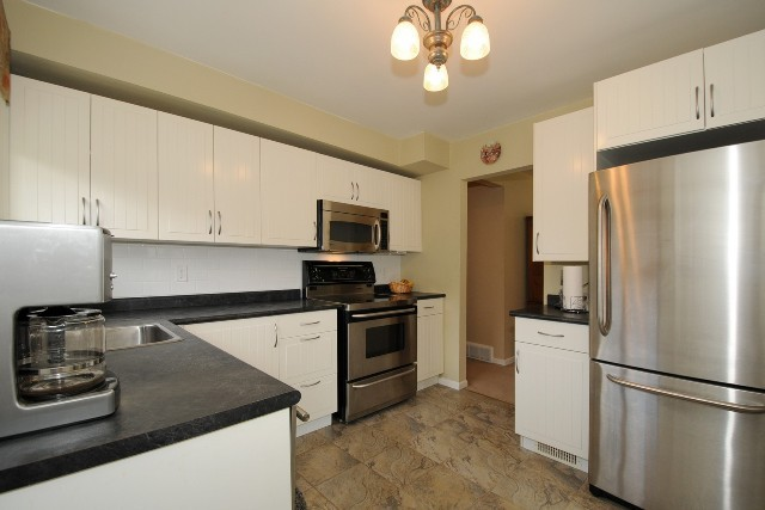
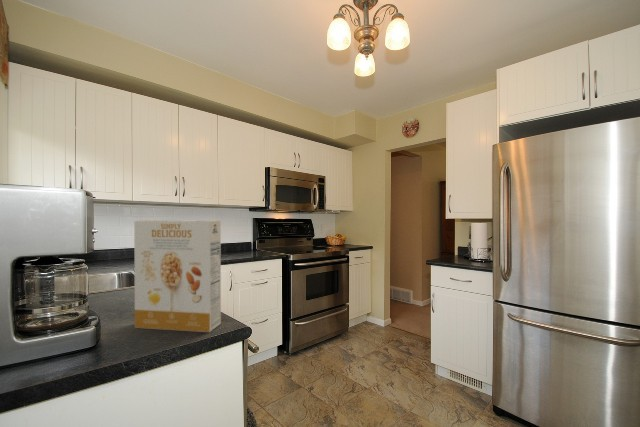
+ cereal box (178, 273)
